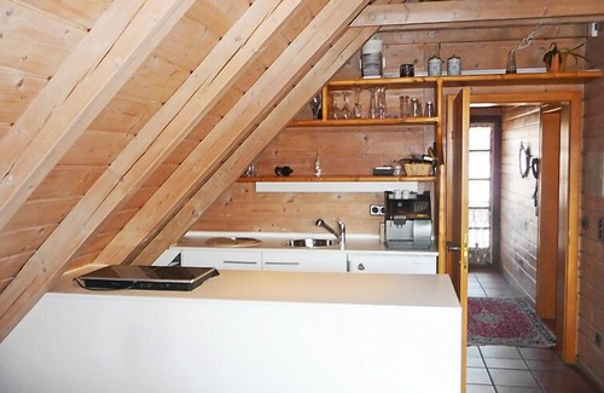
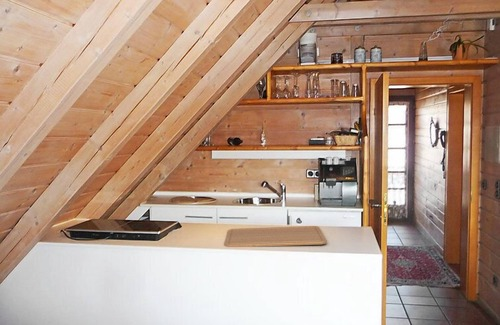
+ chopping board (274, 235)
